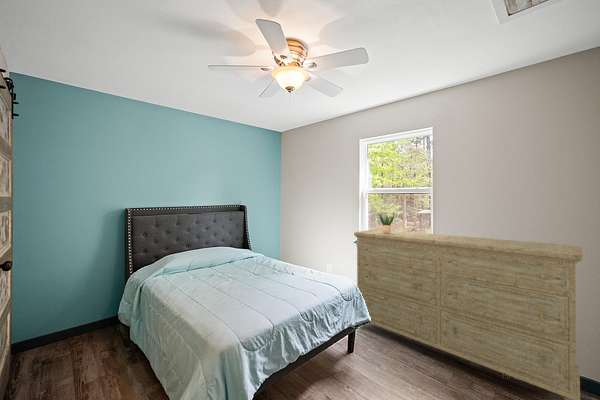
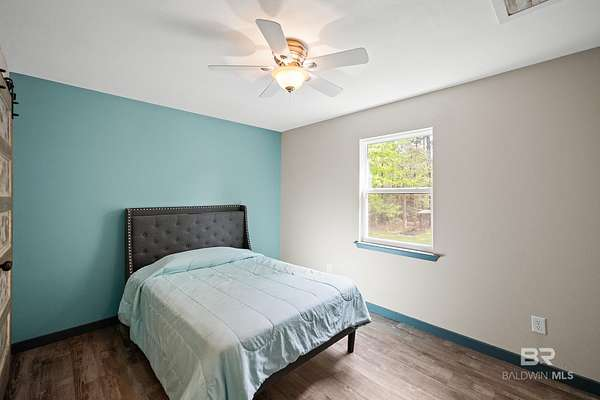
- potted plant (386, 220)
- dresser (446, 295)
